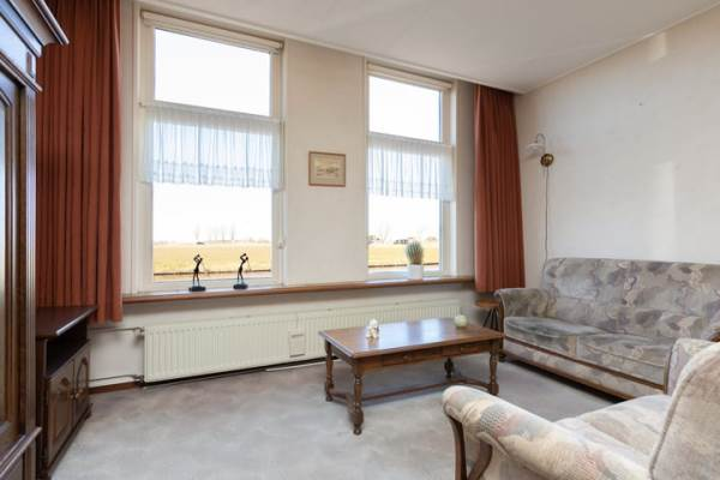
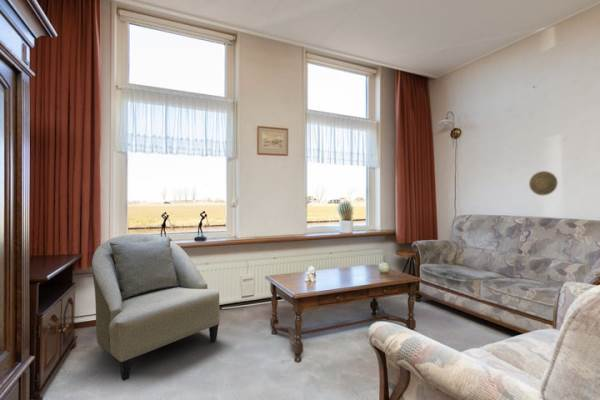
+ armchair (153, 290)
+ decorative plate (542, 183)
